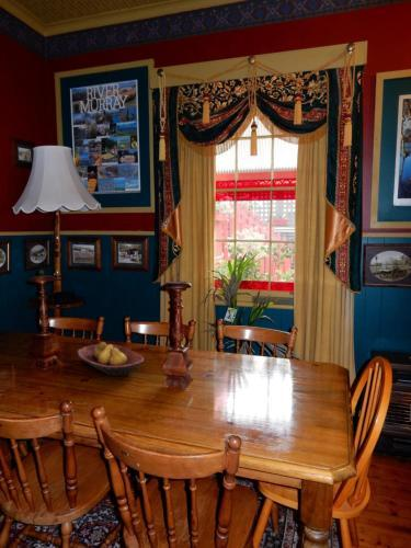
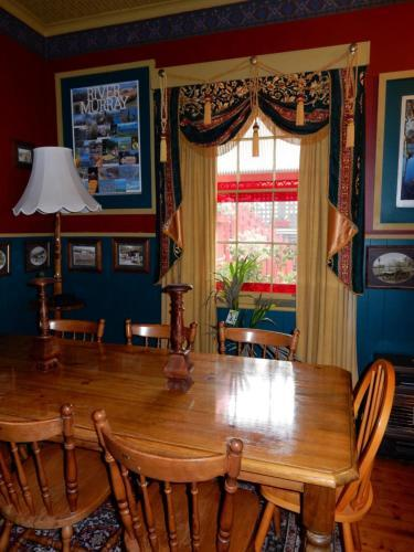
- fruit bowl (110, 355)
